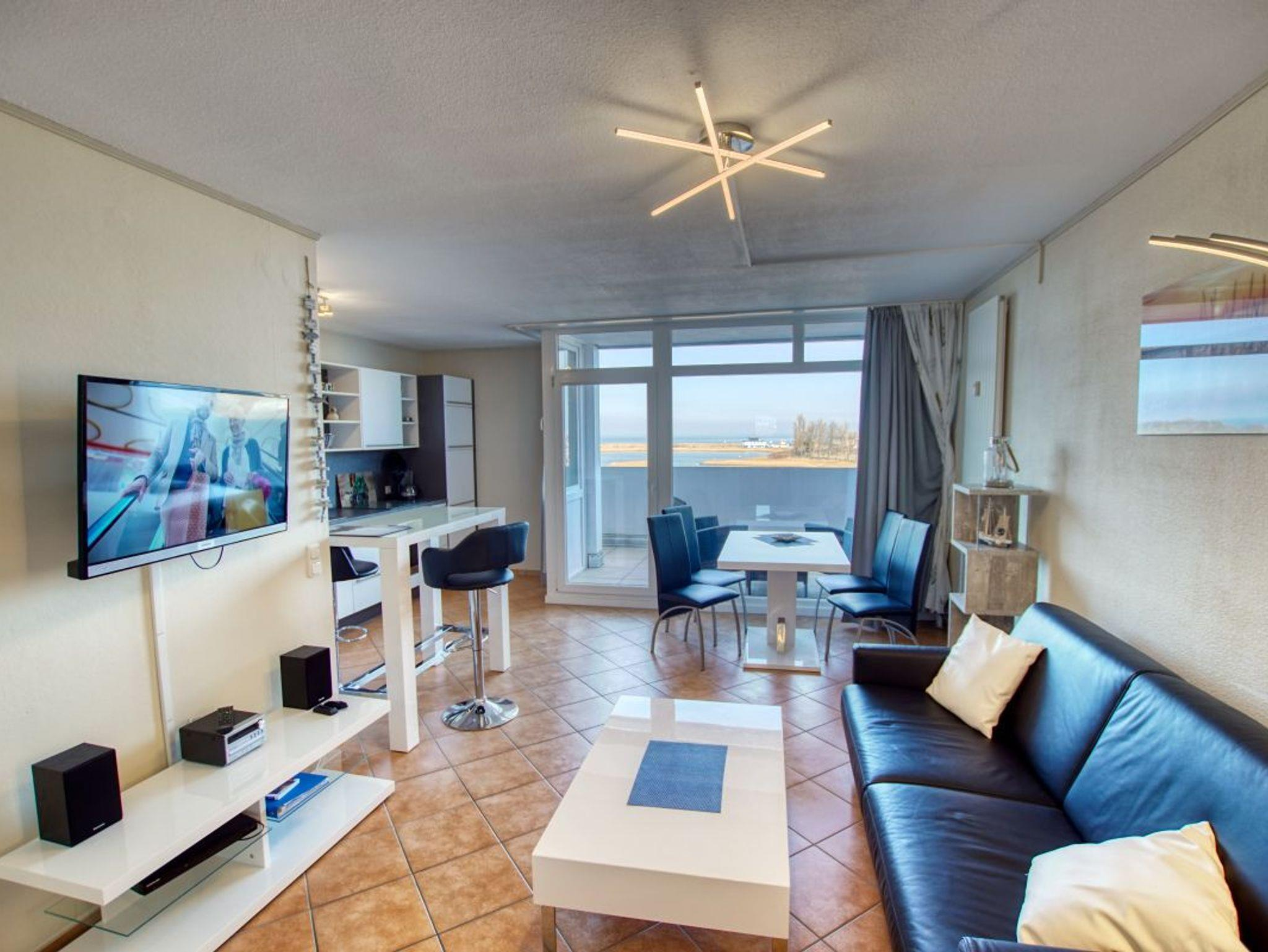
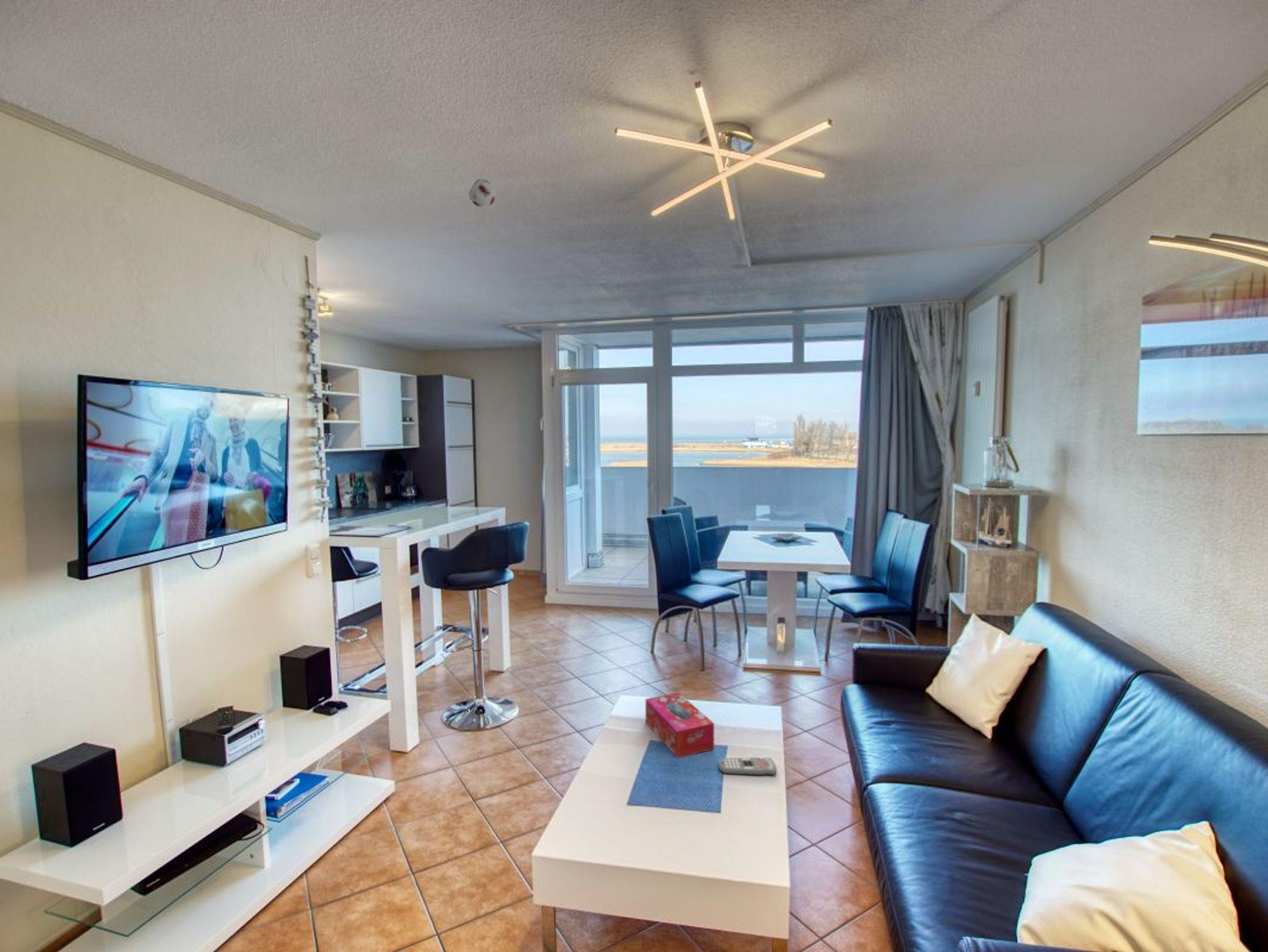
+ smoke detector (482, 193)
+ tissue box (678, 723)
+ remote control (747, 766)
